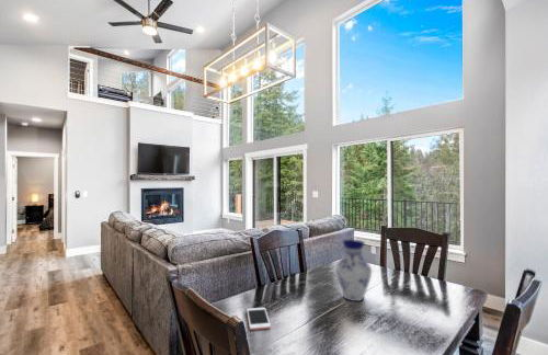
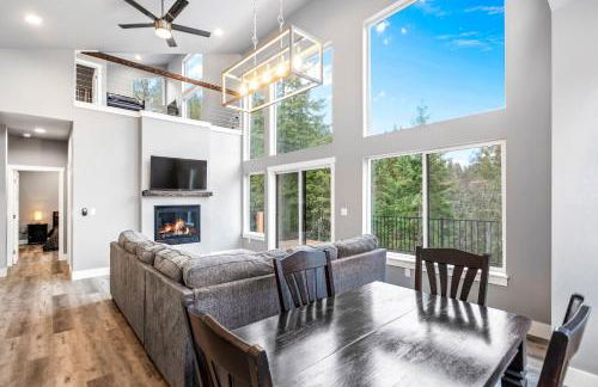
- vase (353, 268)
- cell phone (258, 318)
